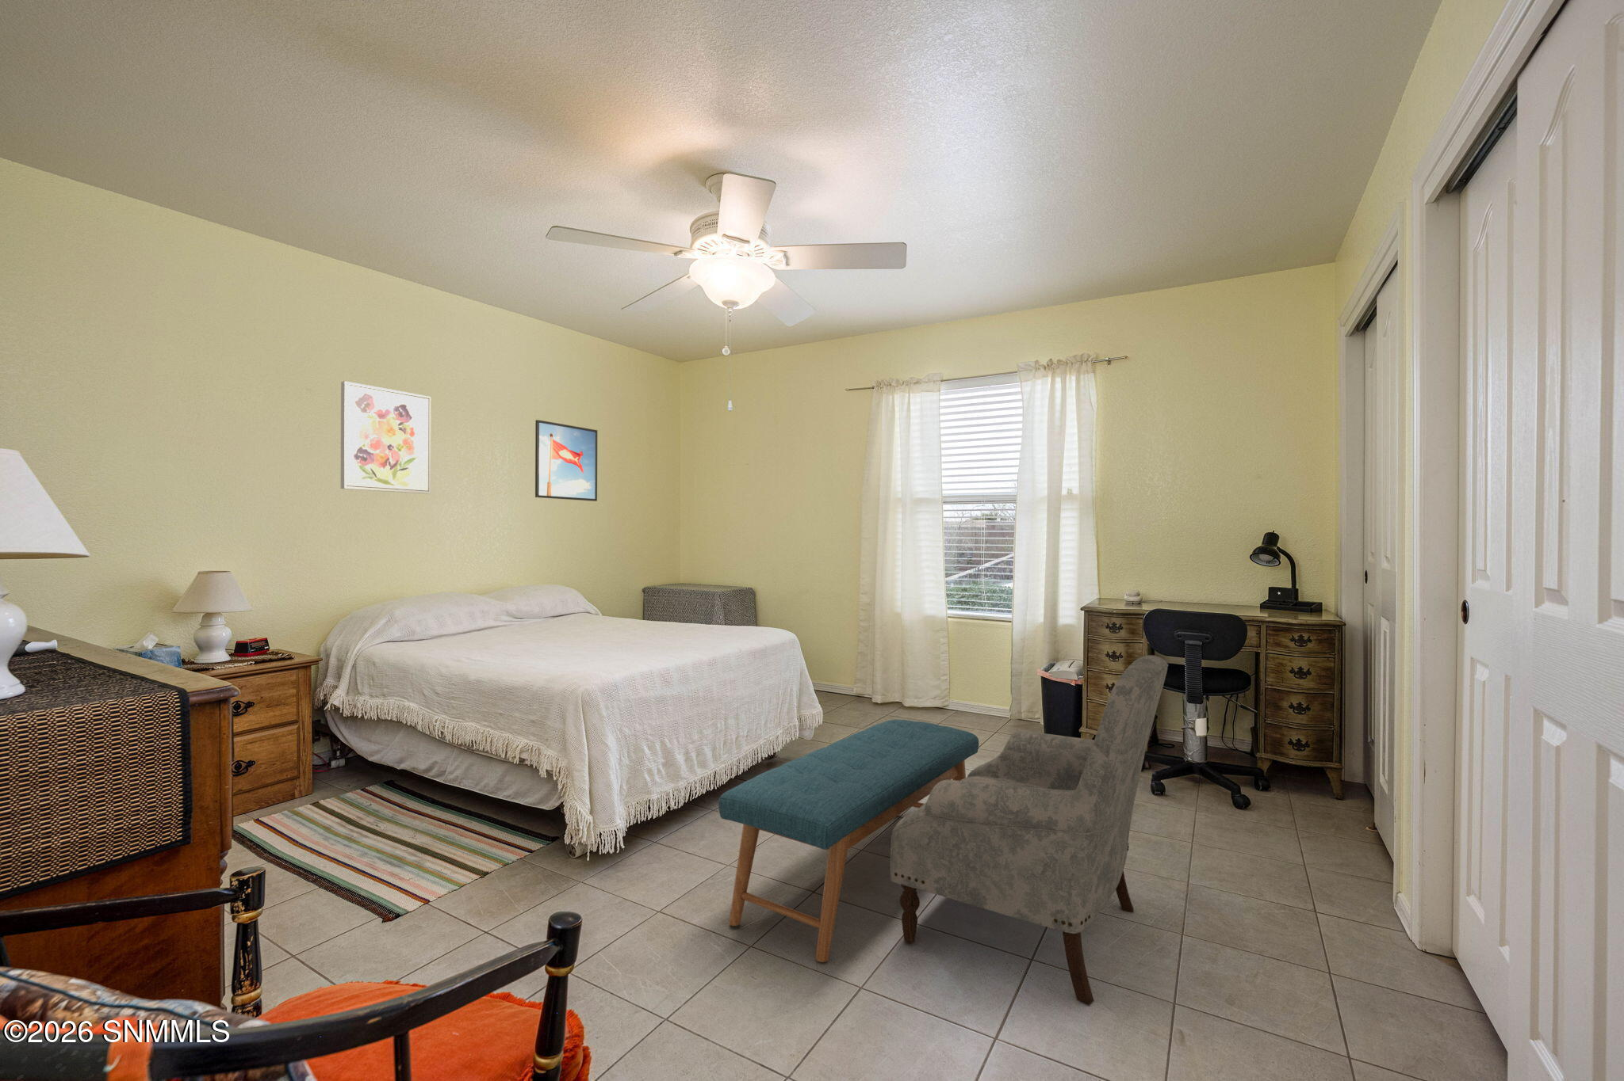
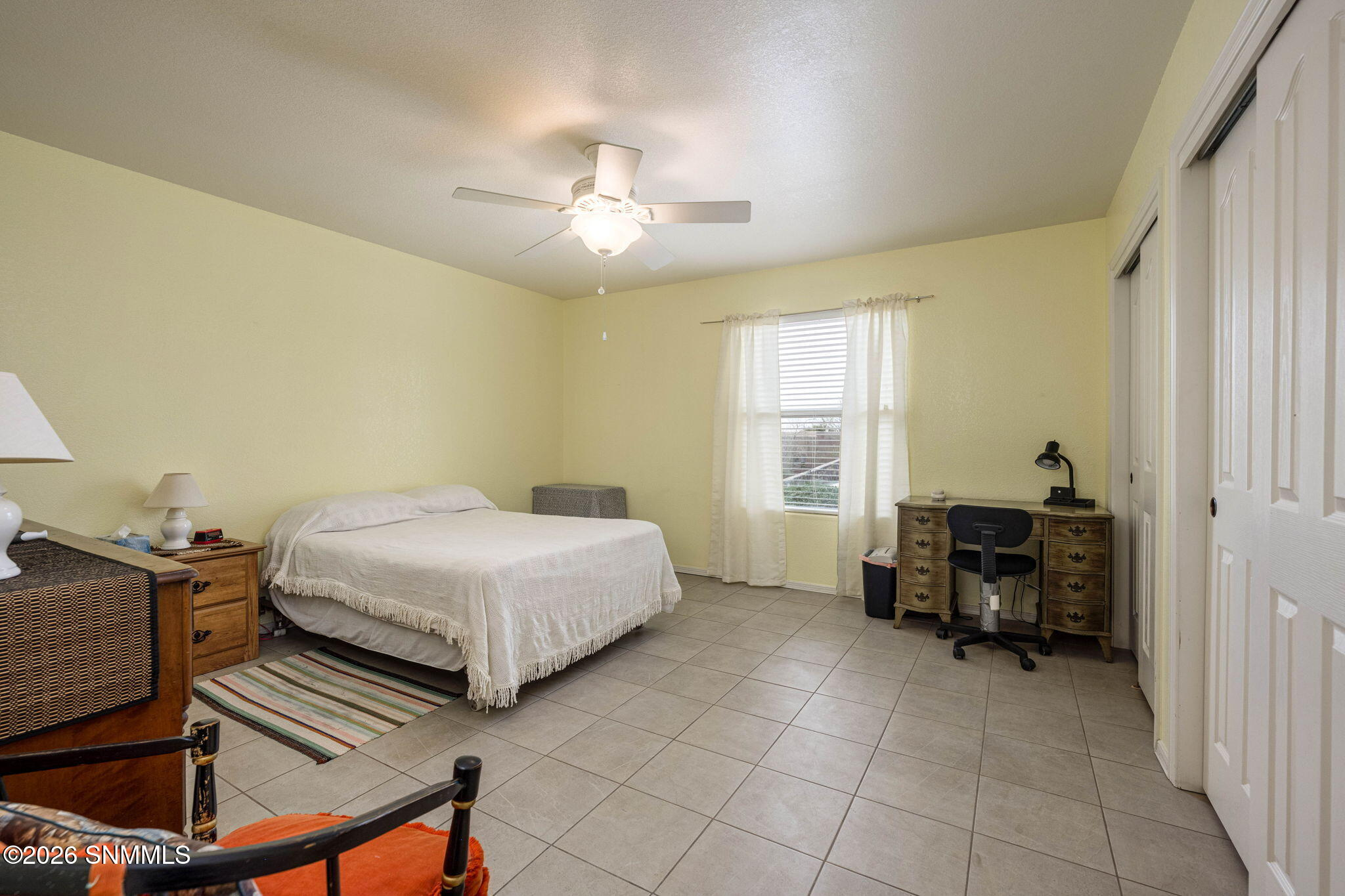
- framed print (567, 462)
- armchair (1038, 788)
- bench (866, 812)
- wall art (388, 440)
